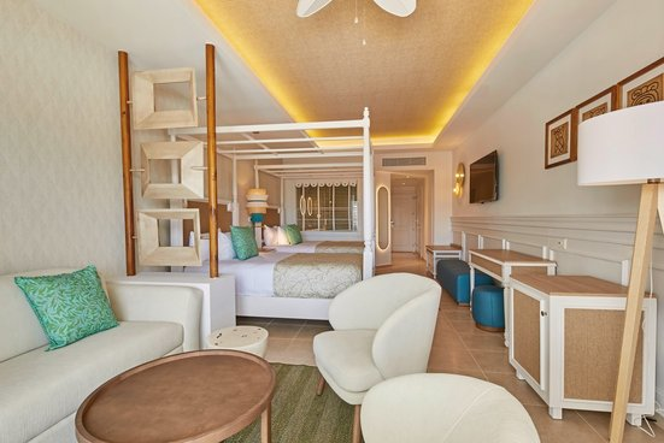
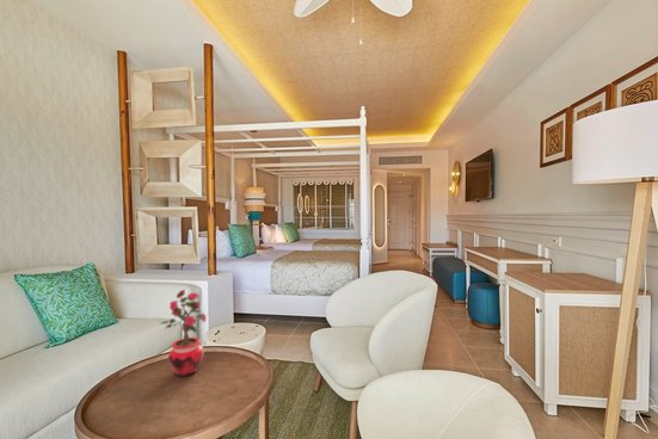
+ potted plant (184, 330)
